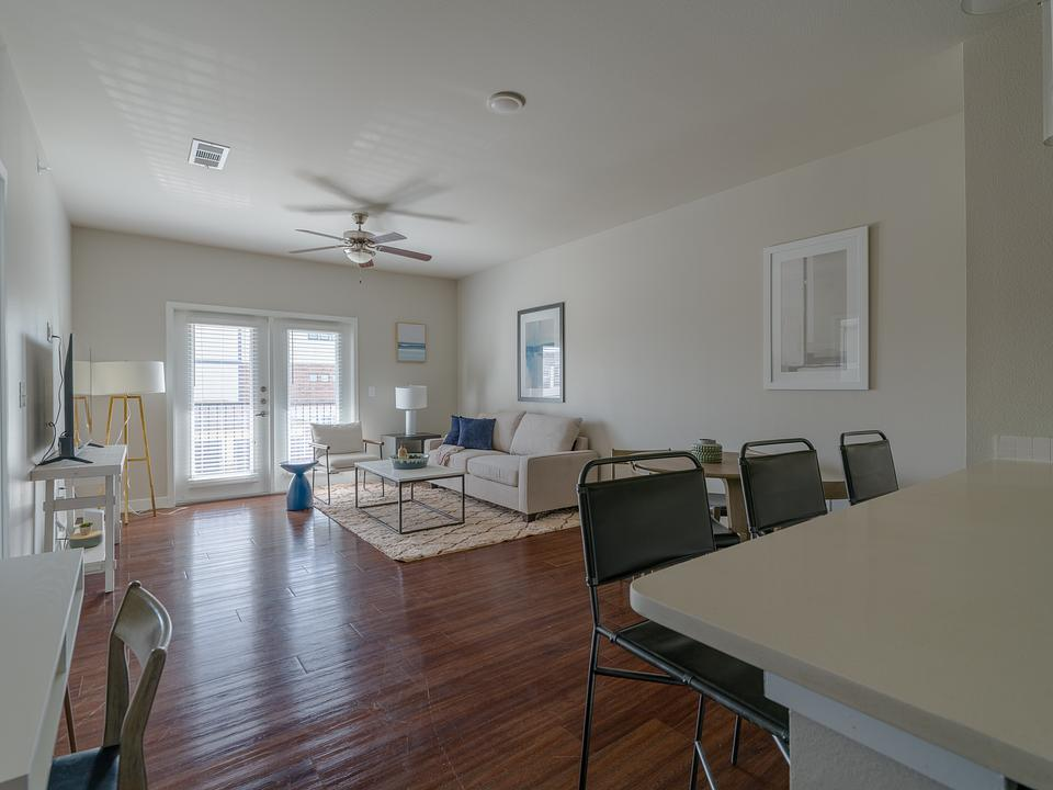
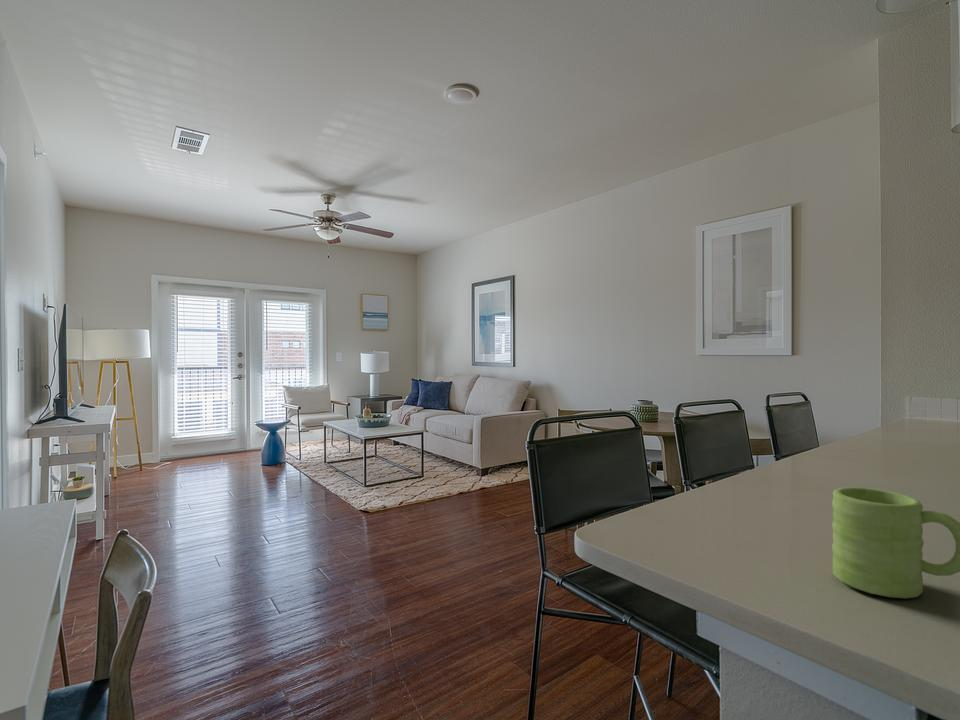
+ mug (896, 543)
